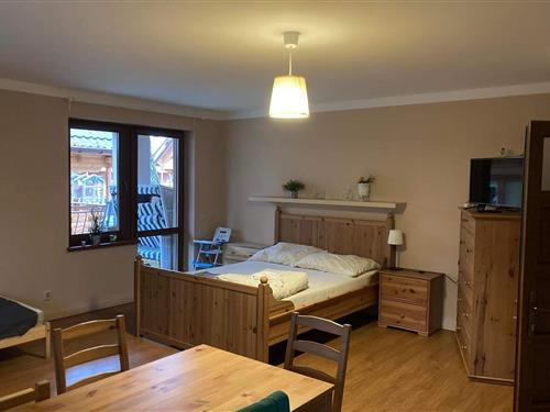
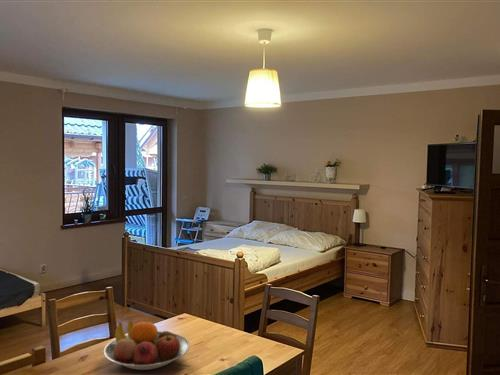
+ fruit bowl (147, 343)
